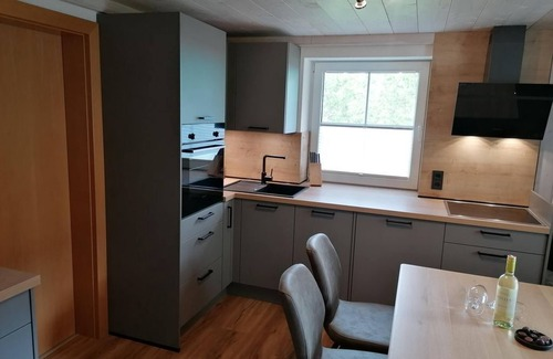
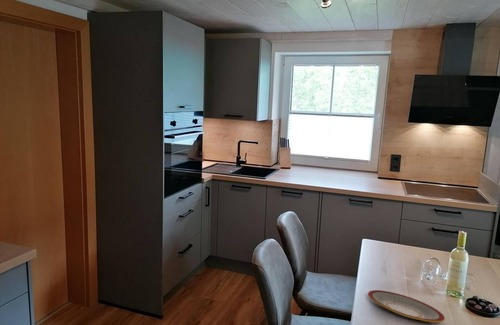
+ plate (403, 307)
